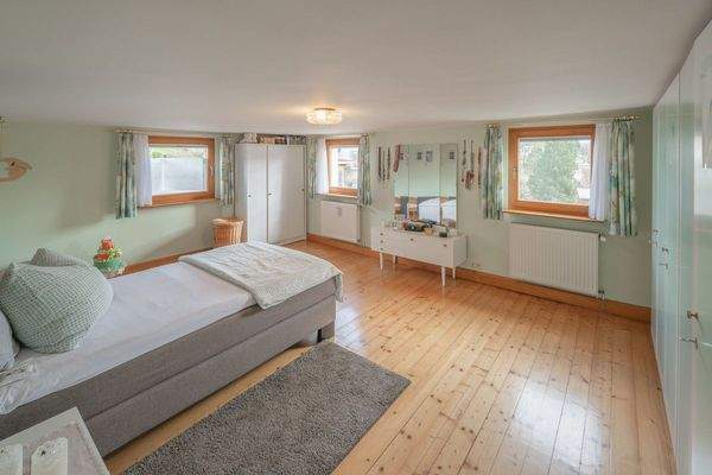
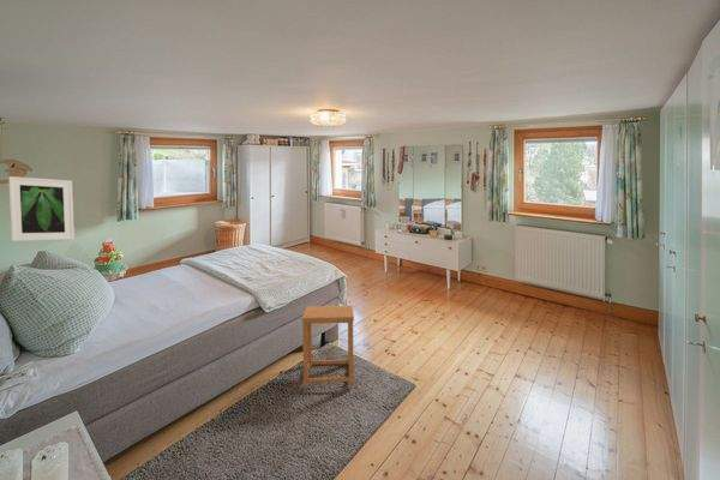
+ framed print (42, 209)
+ side table (329, 360)
